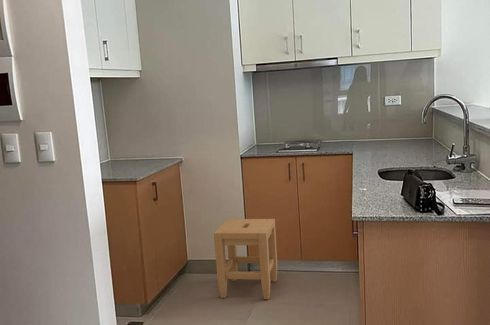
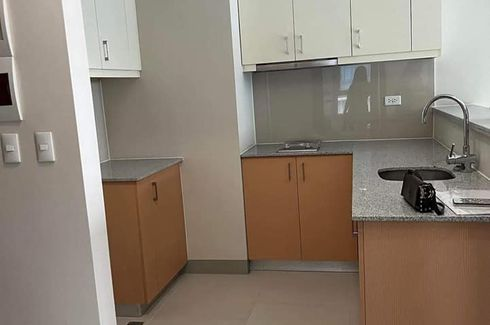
- stool (247, 257)
